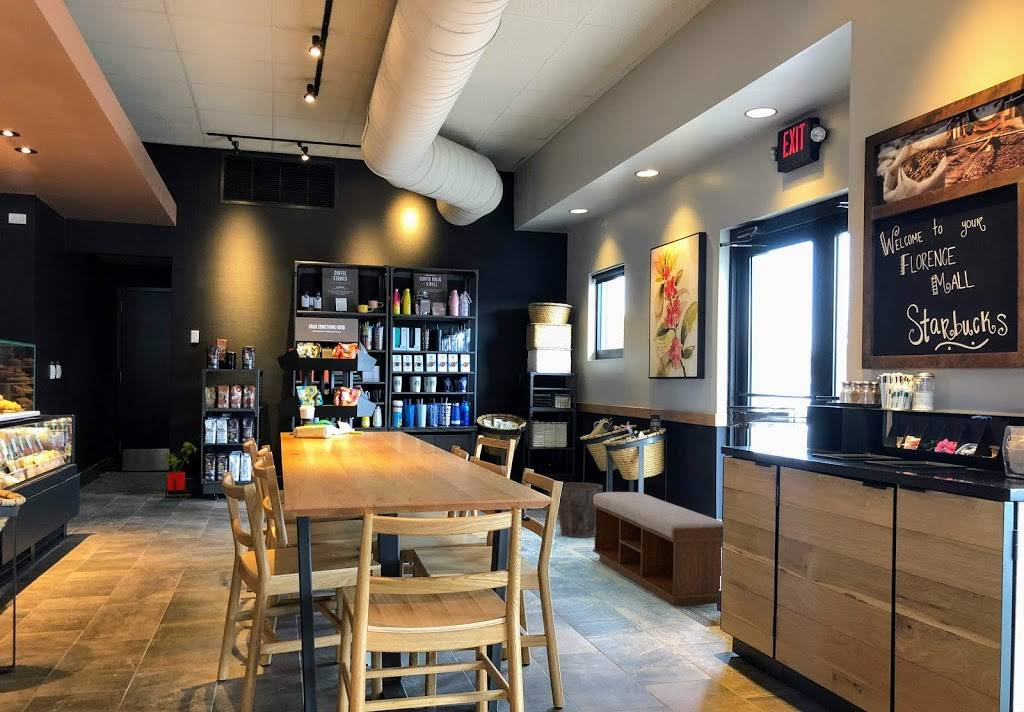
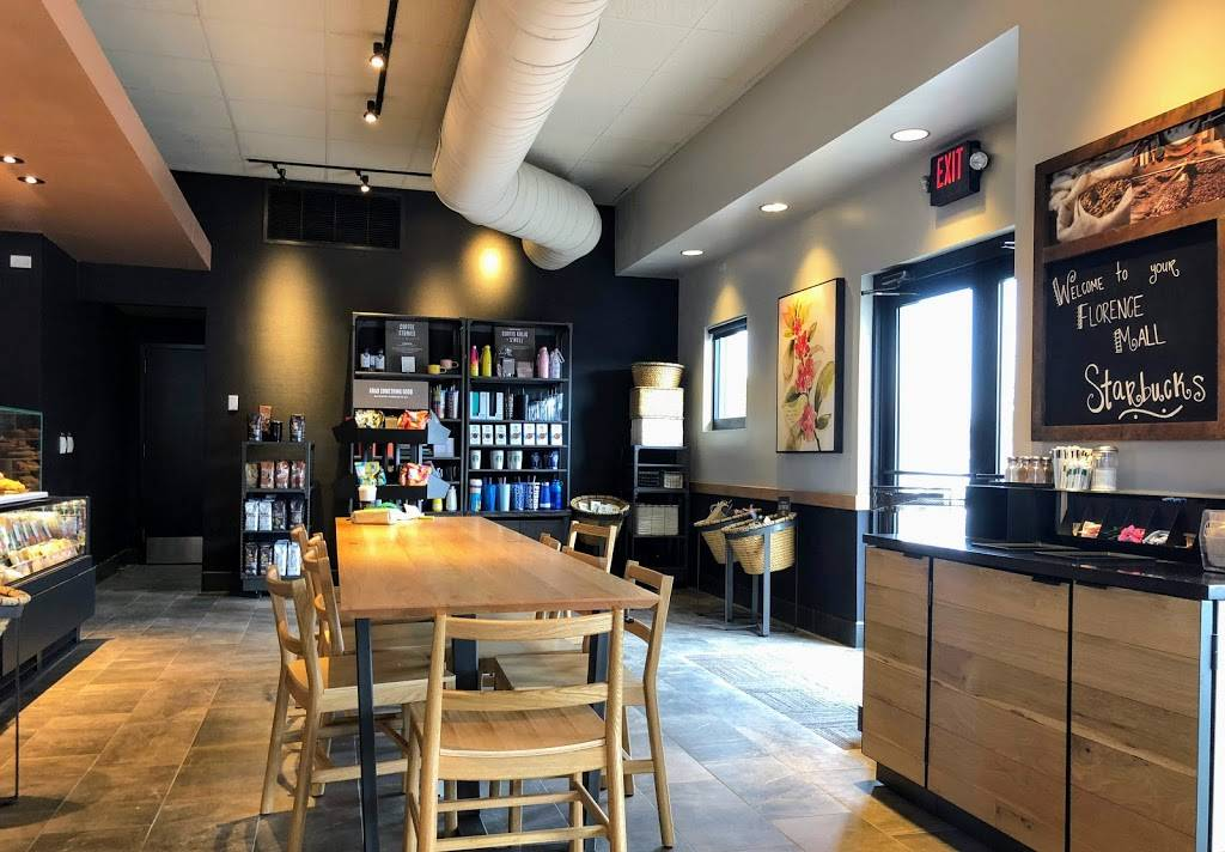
- house plant (179, 469)
- waste bin (578, 510)
- bench (653, 541)
